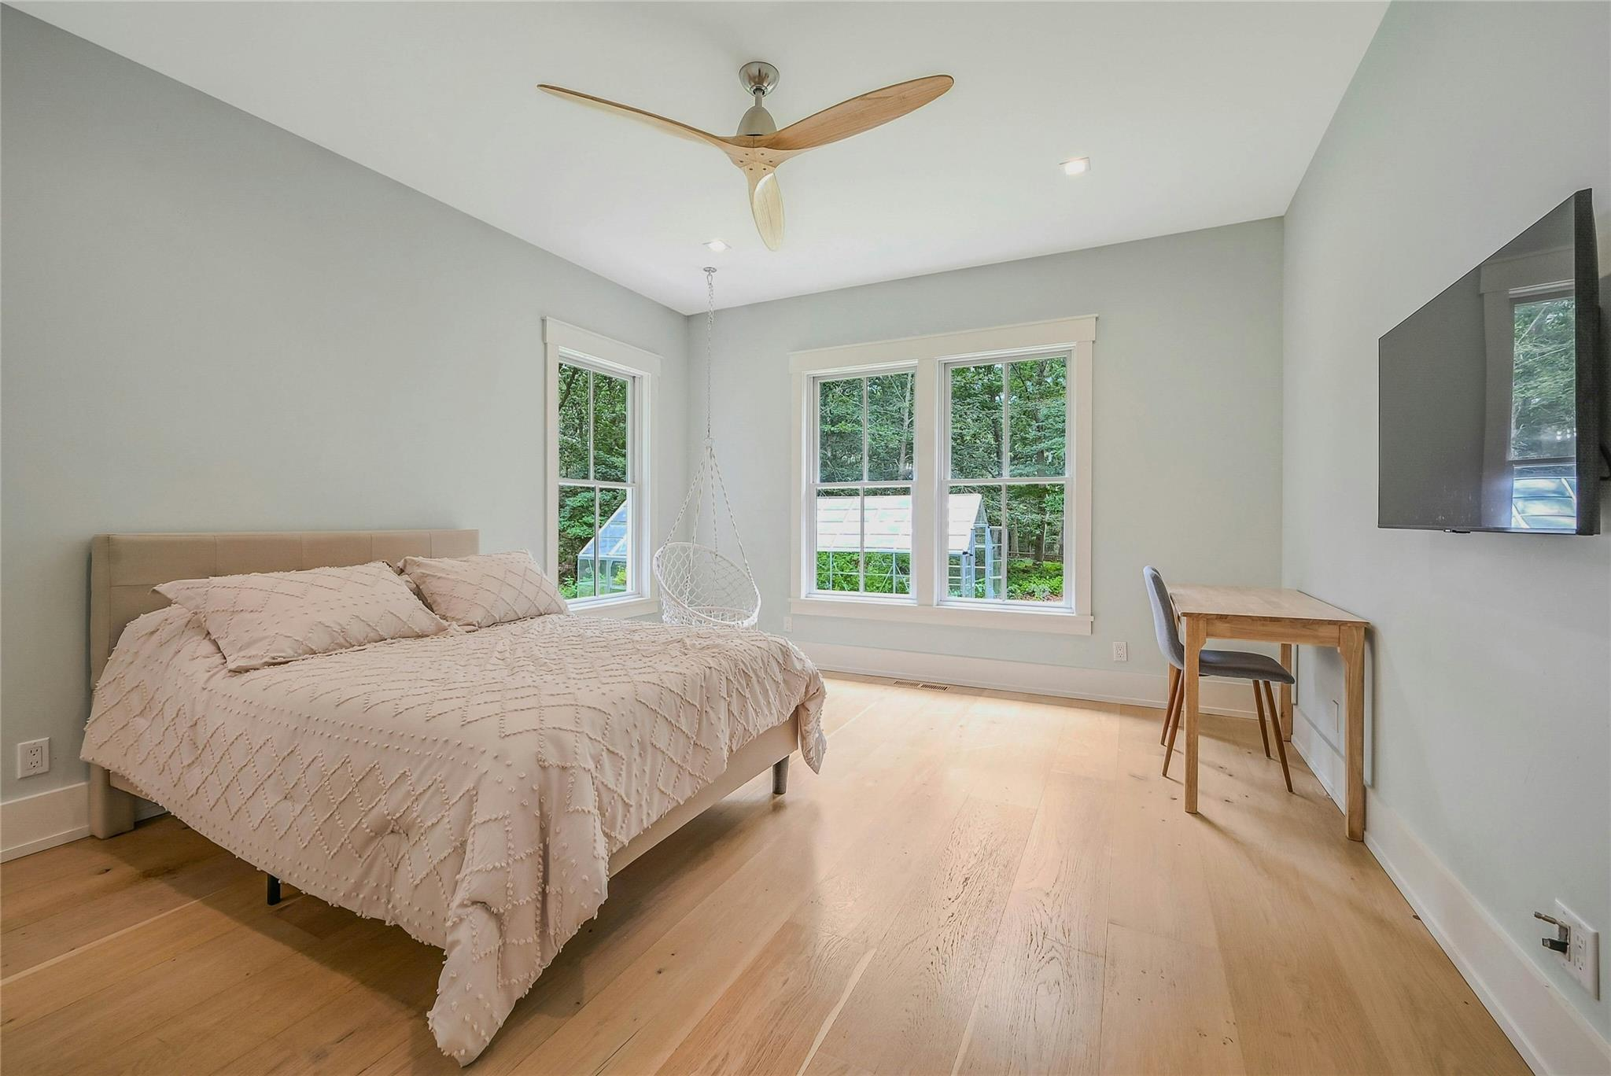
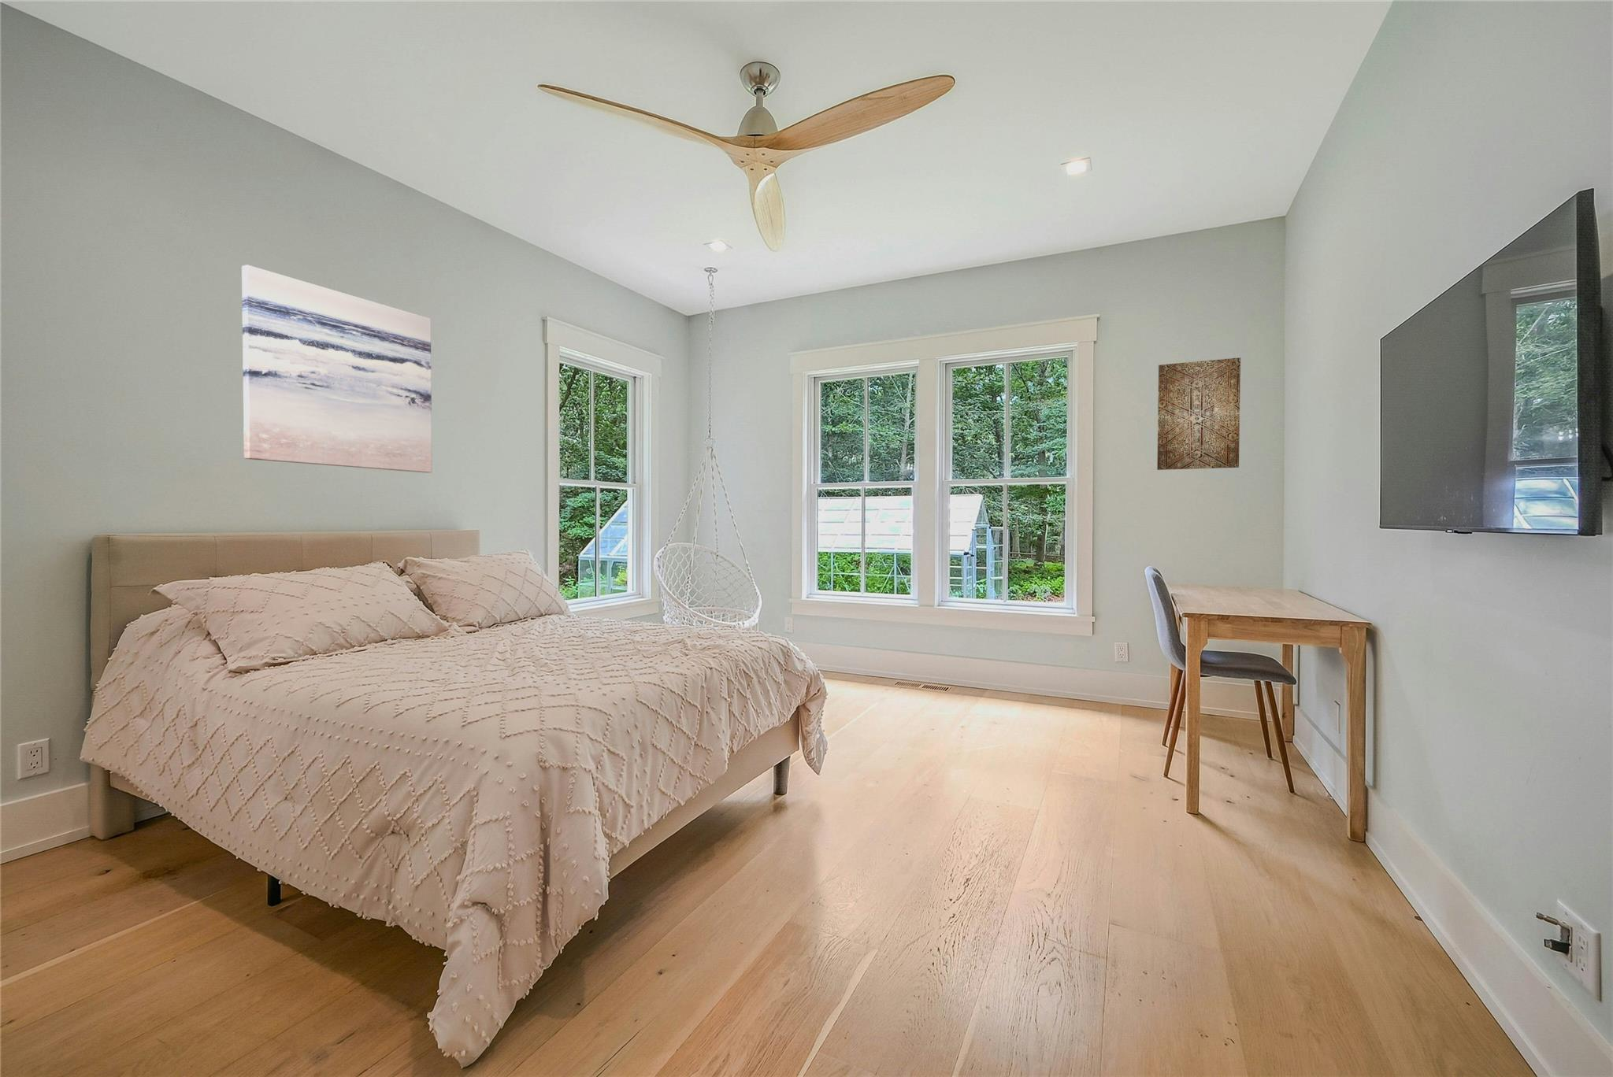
+ wall art (346, 381)
+ wall art (1197, 415)
